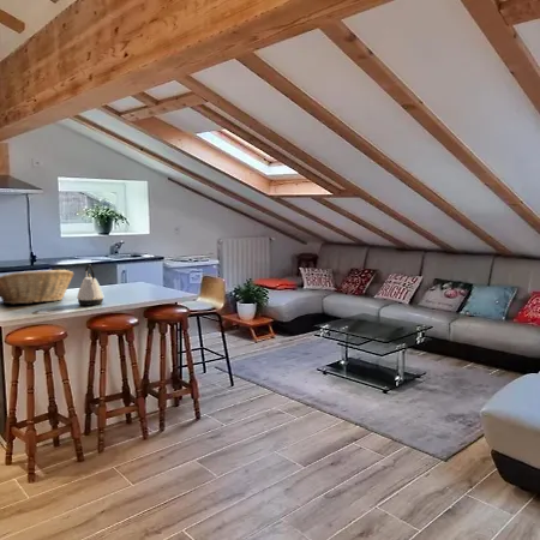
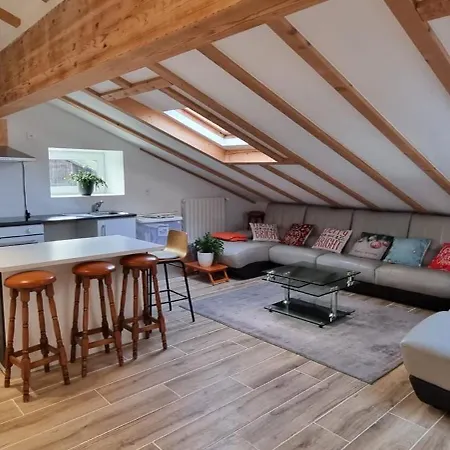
- kettle (89, 283)
- fruit basket (32, 284)
